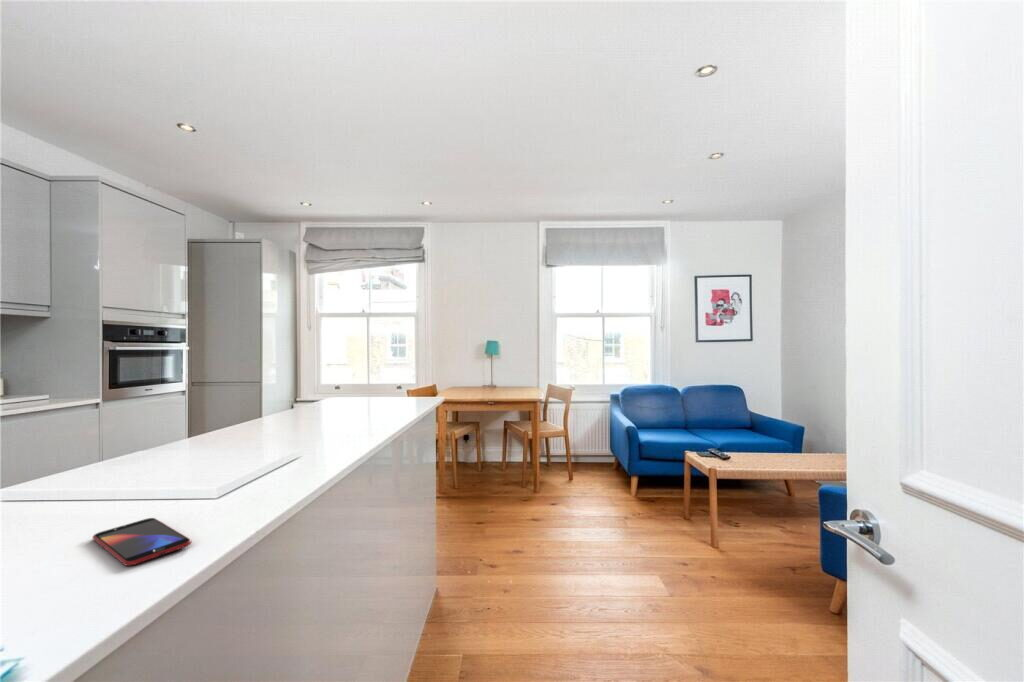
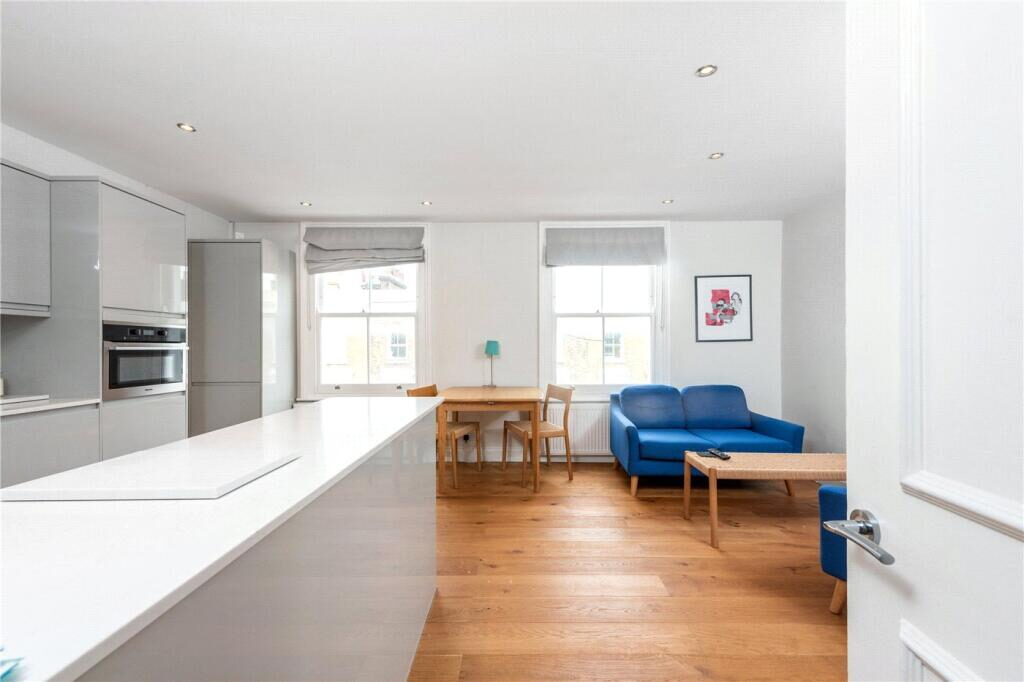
- smartphone (141, 539)
